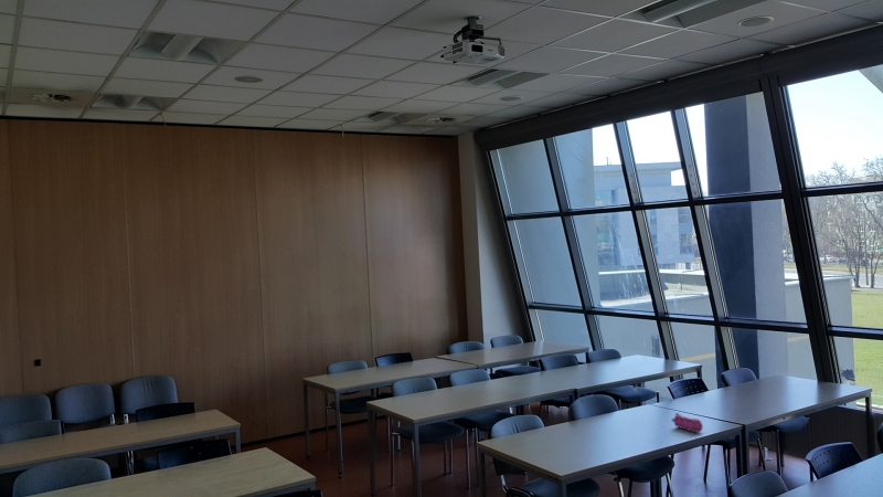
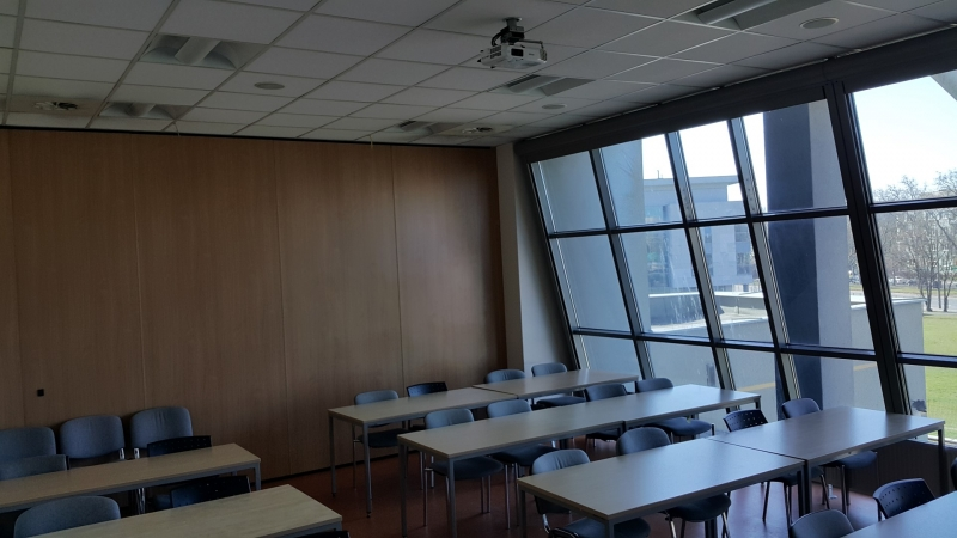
- pencil case (688, 422)
